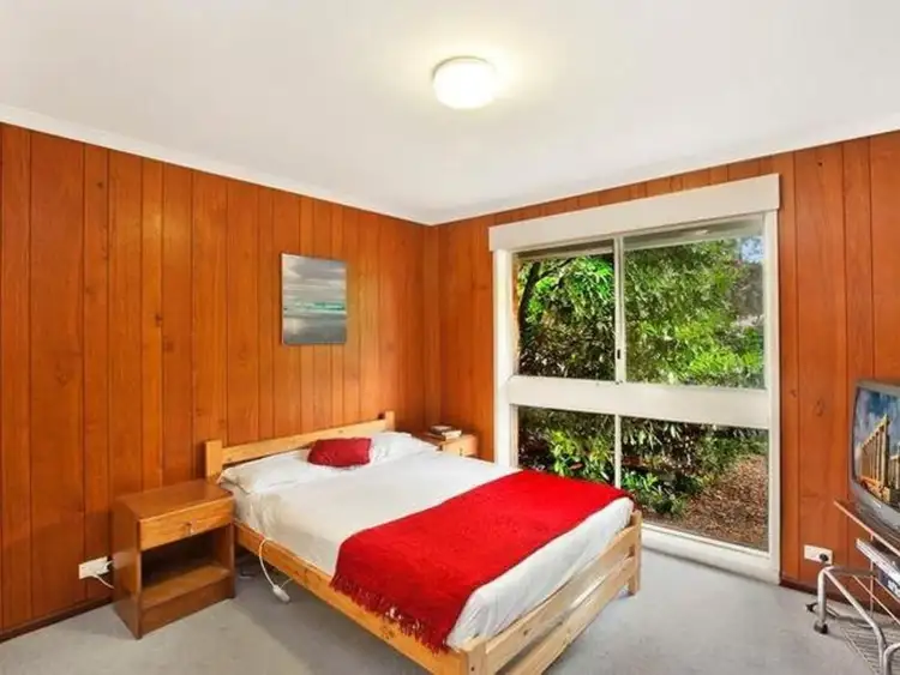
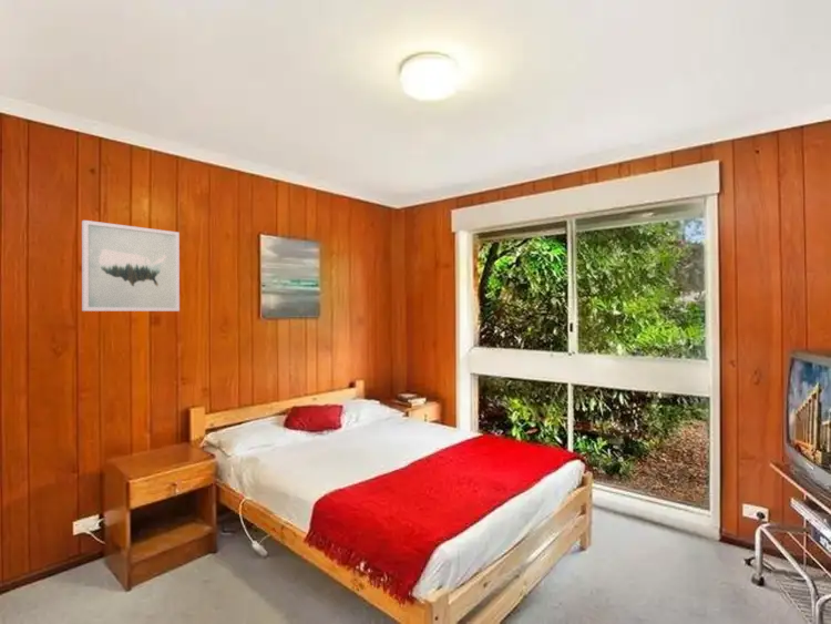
+ wall art (133, 268)
